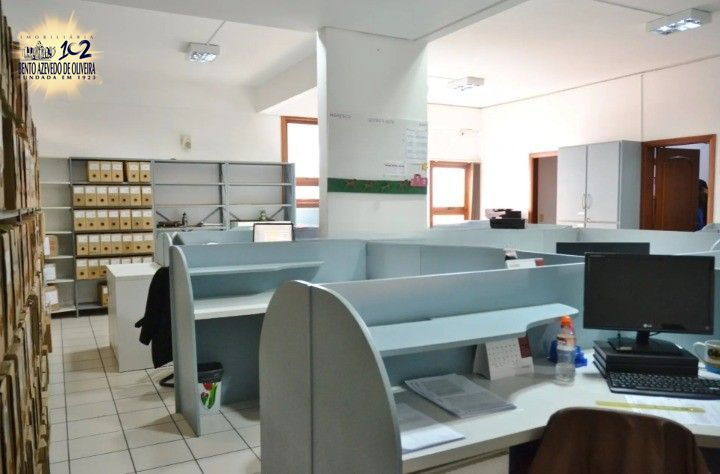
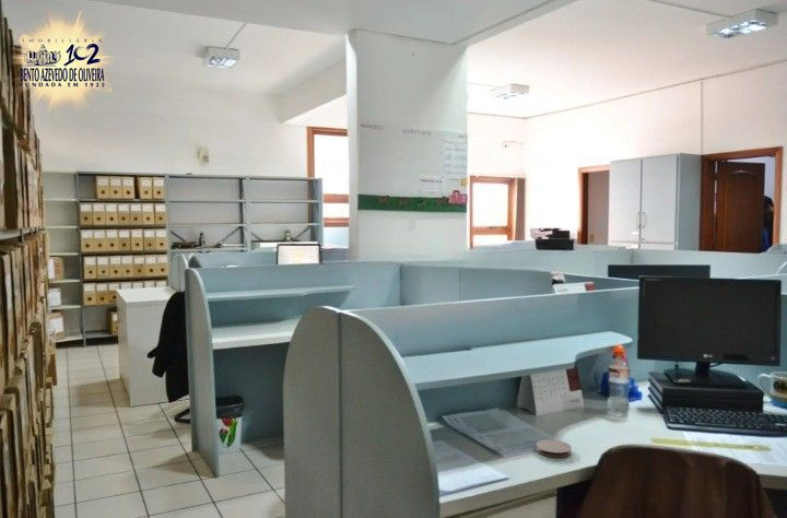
+ coaster (553, 448)
